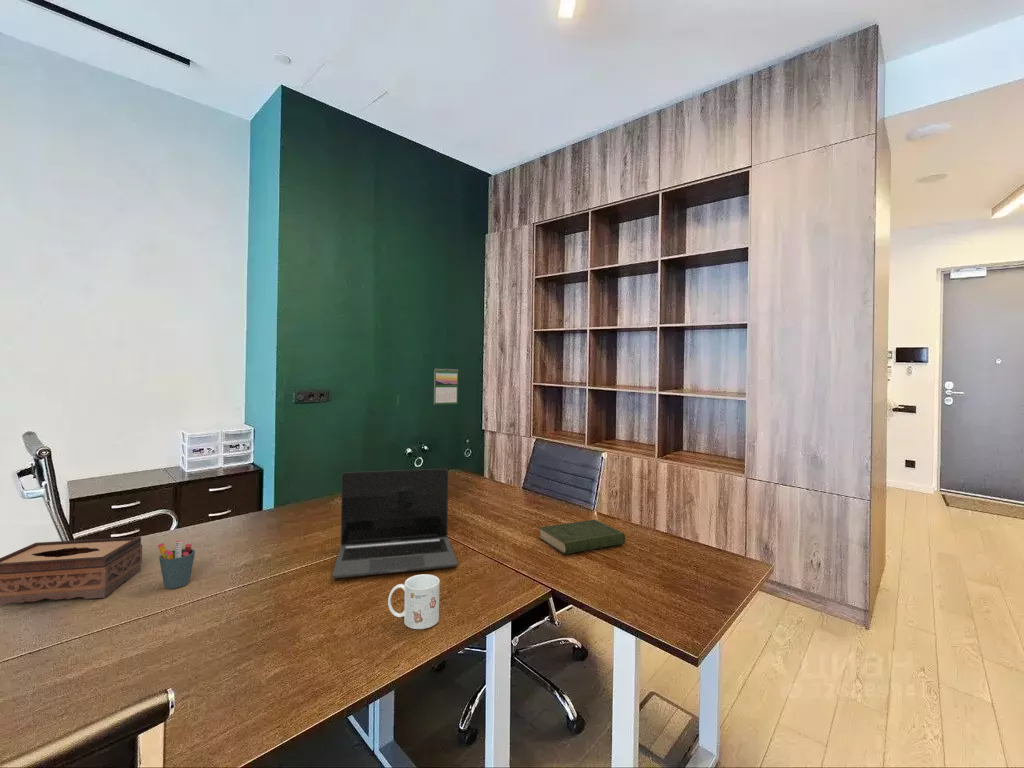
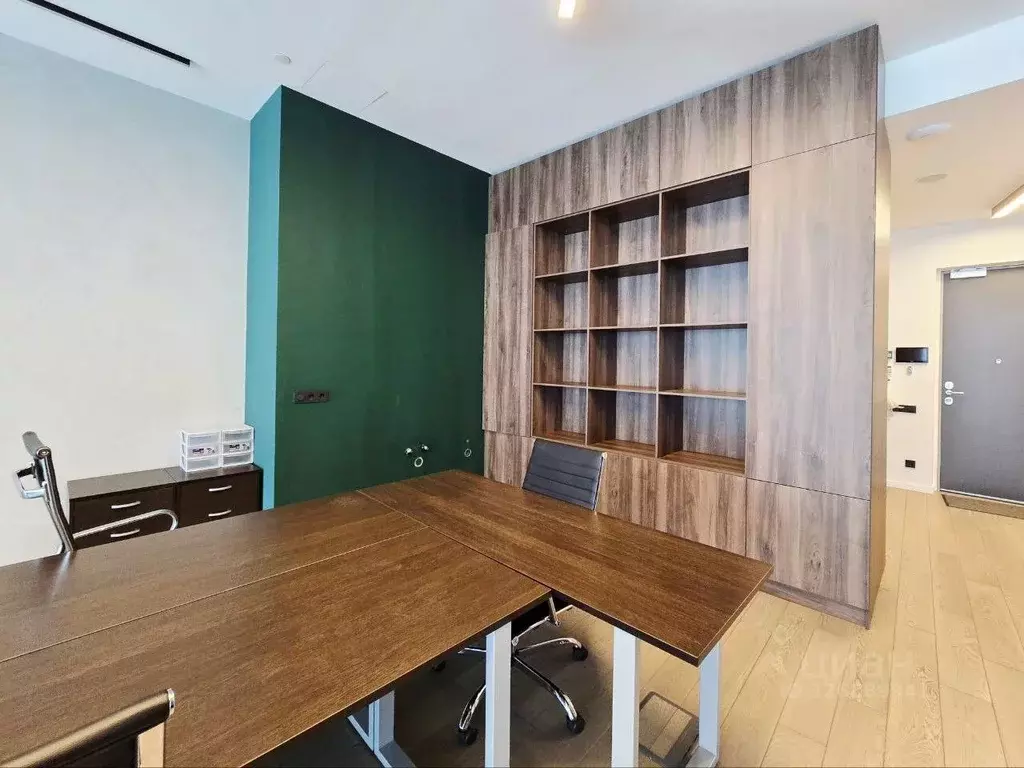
- laptop (397, 517)
- tissue box (68, 568)
- mug (413, 601)
- calendar (446, 386)
- pen holder (176, 561)
- book (581, 535)
